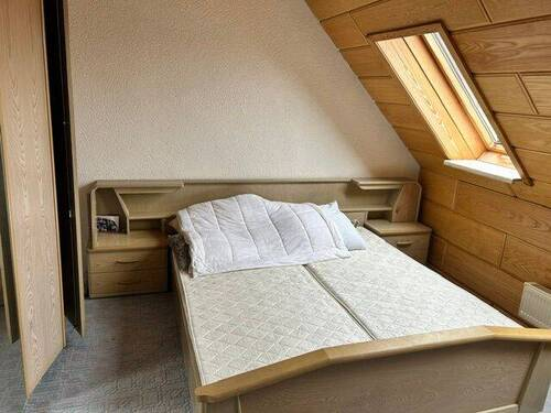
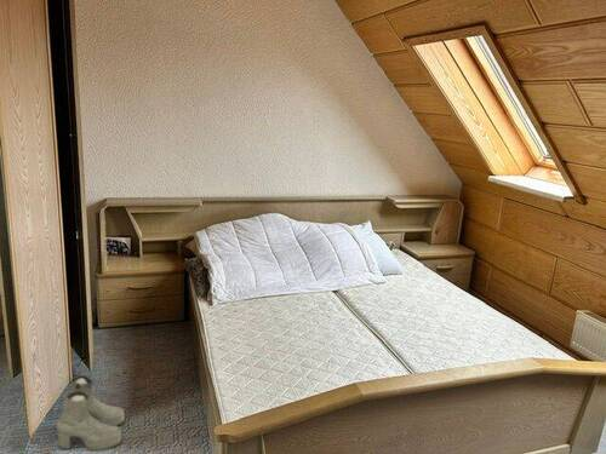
+ boots (91, 409)
